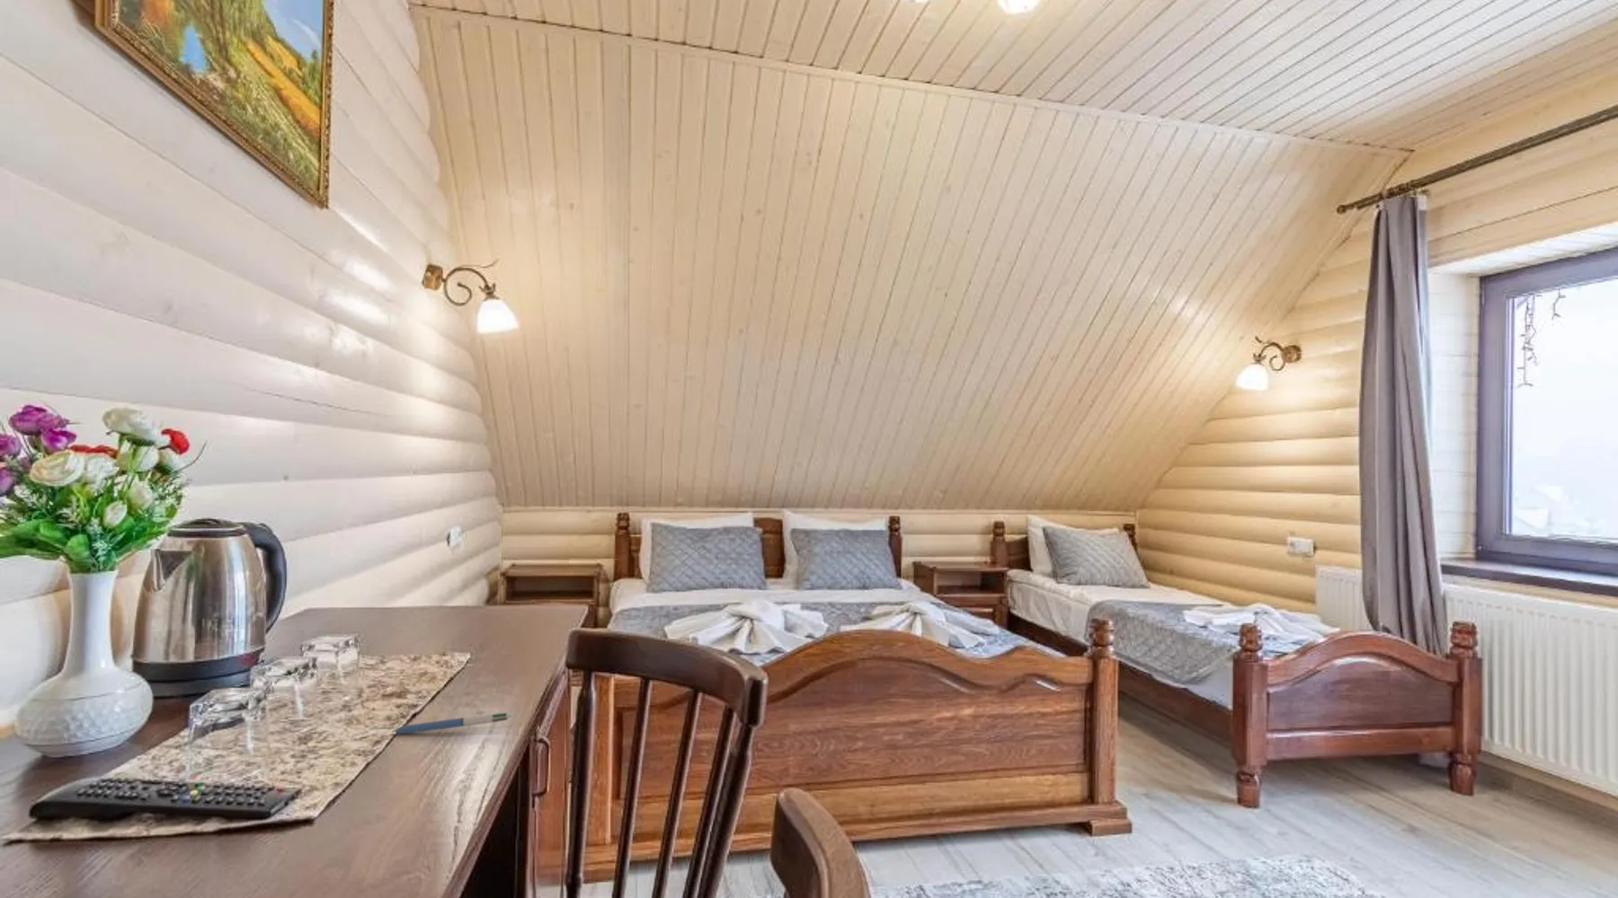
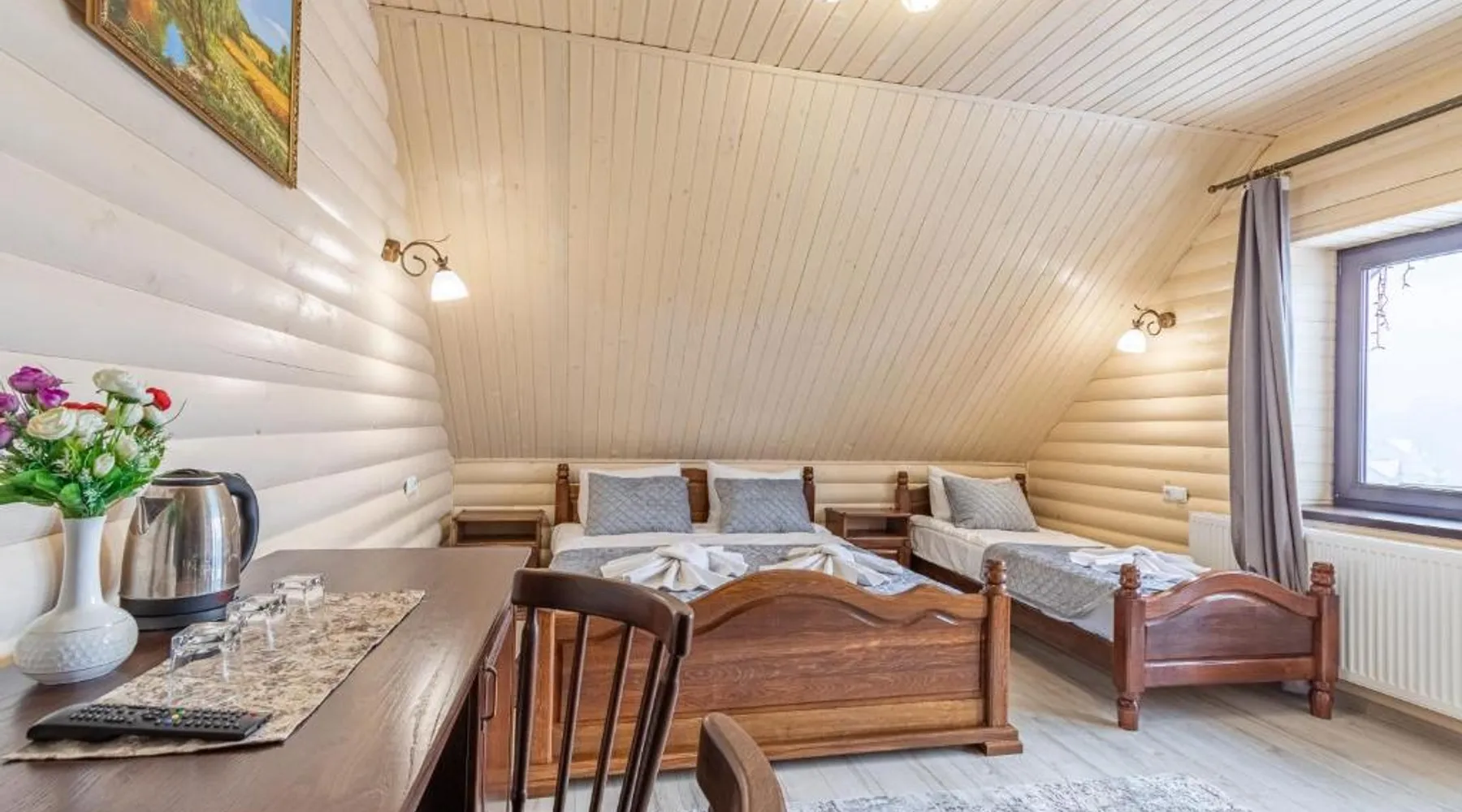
- pen (453, 722)
